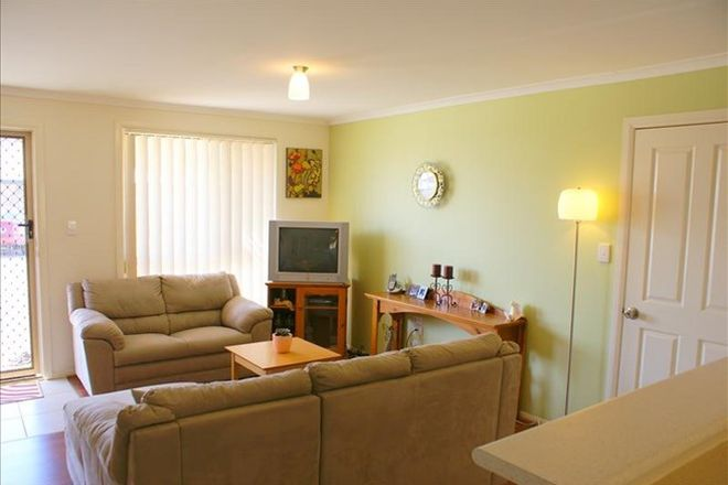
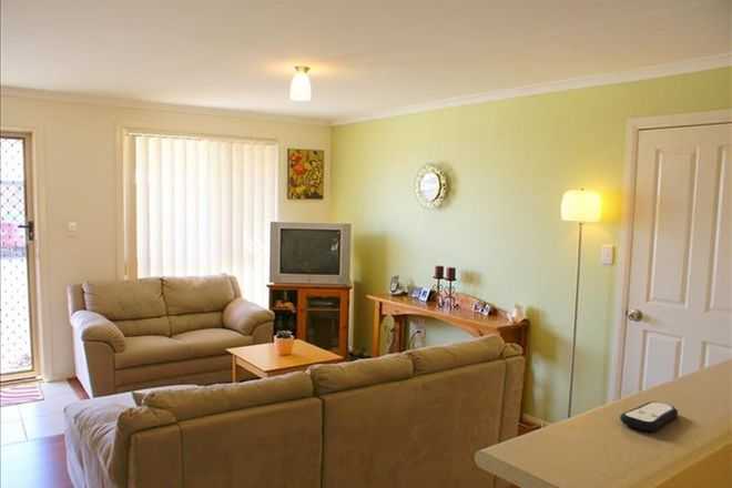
+ remote control (650, 415)
